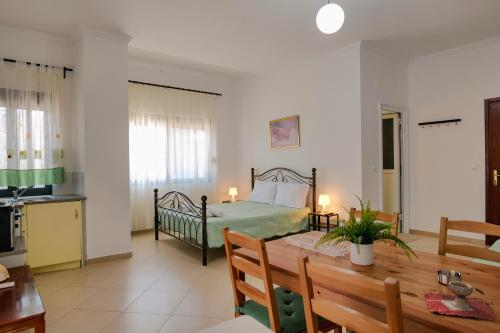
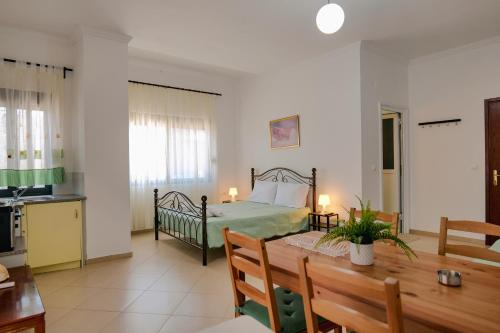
- decorative bowl (457, 295)
